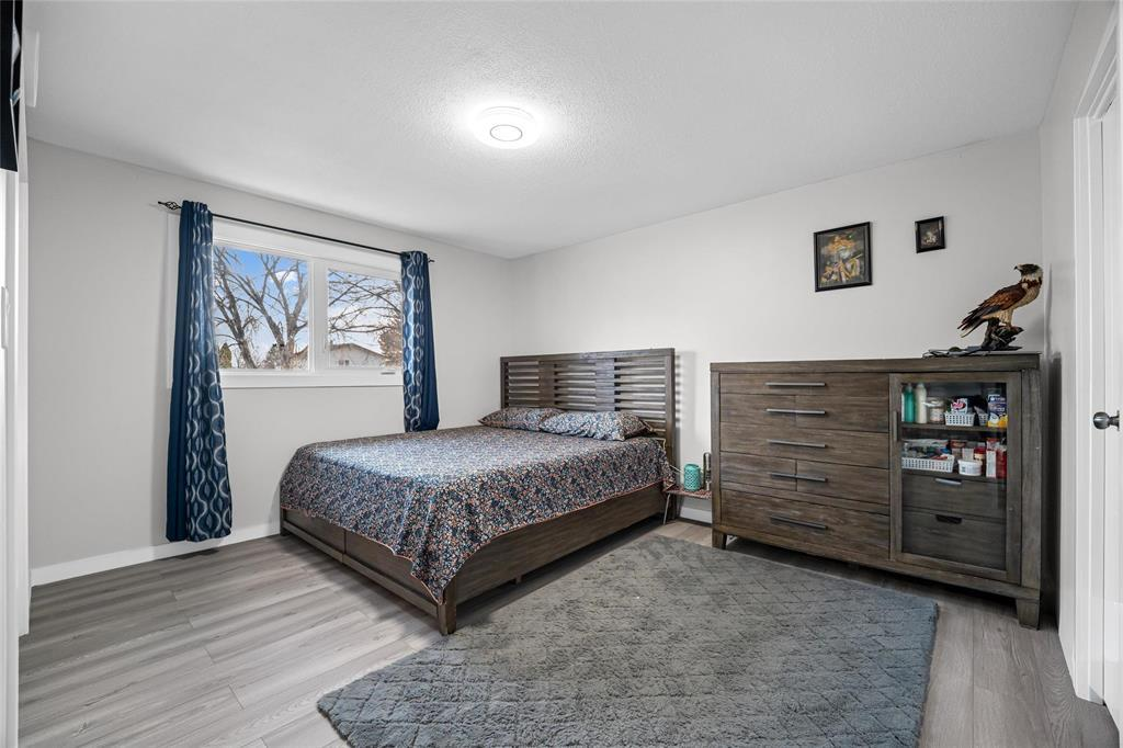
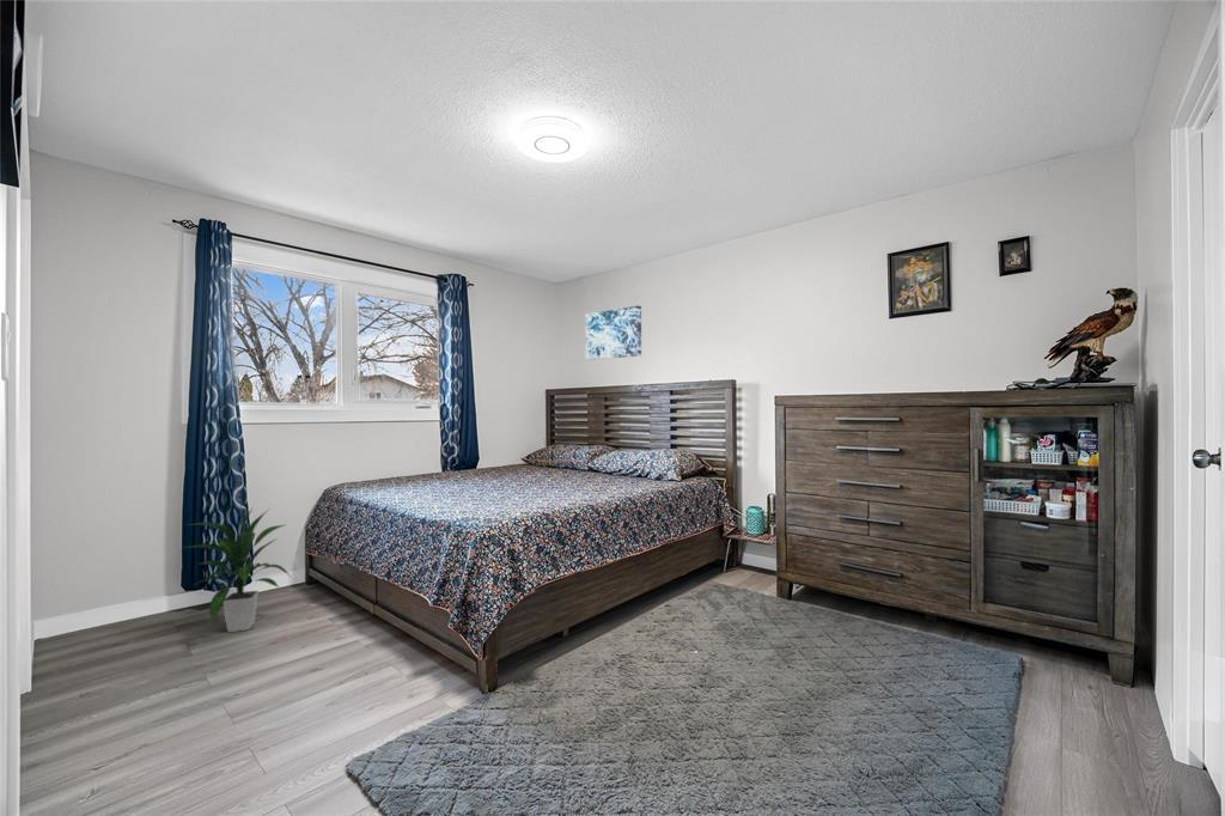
+ indoor plant (236, 568)
+ wall art (612, 334)
